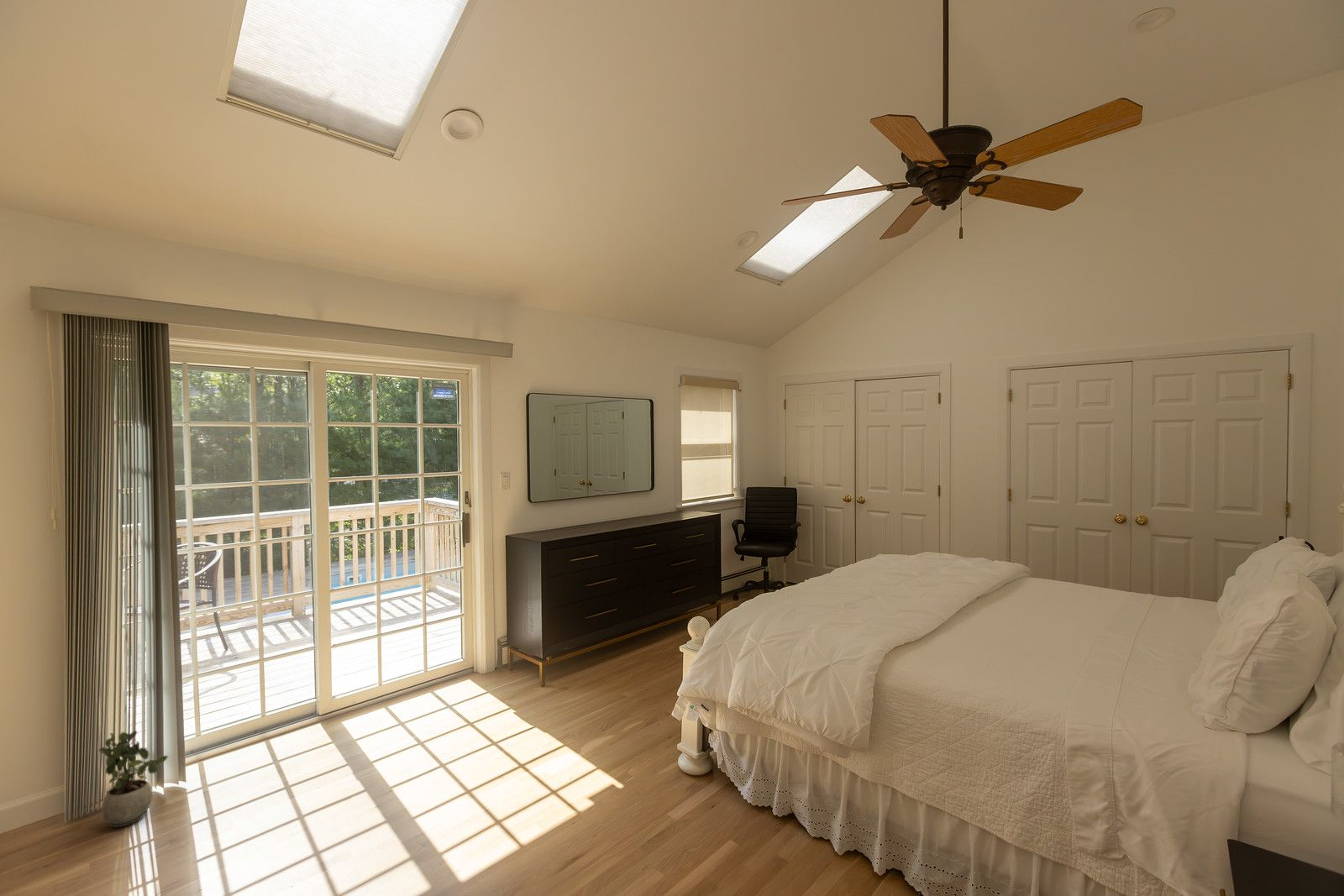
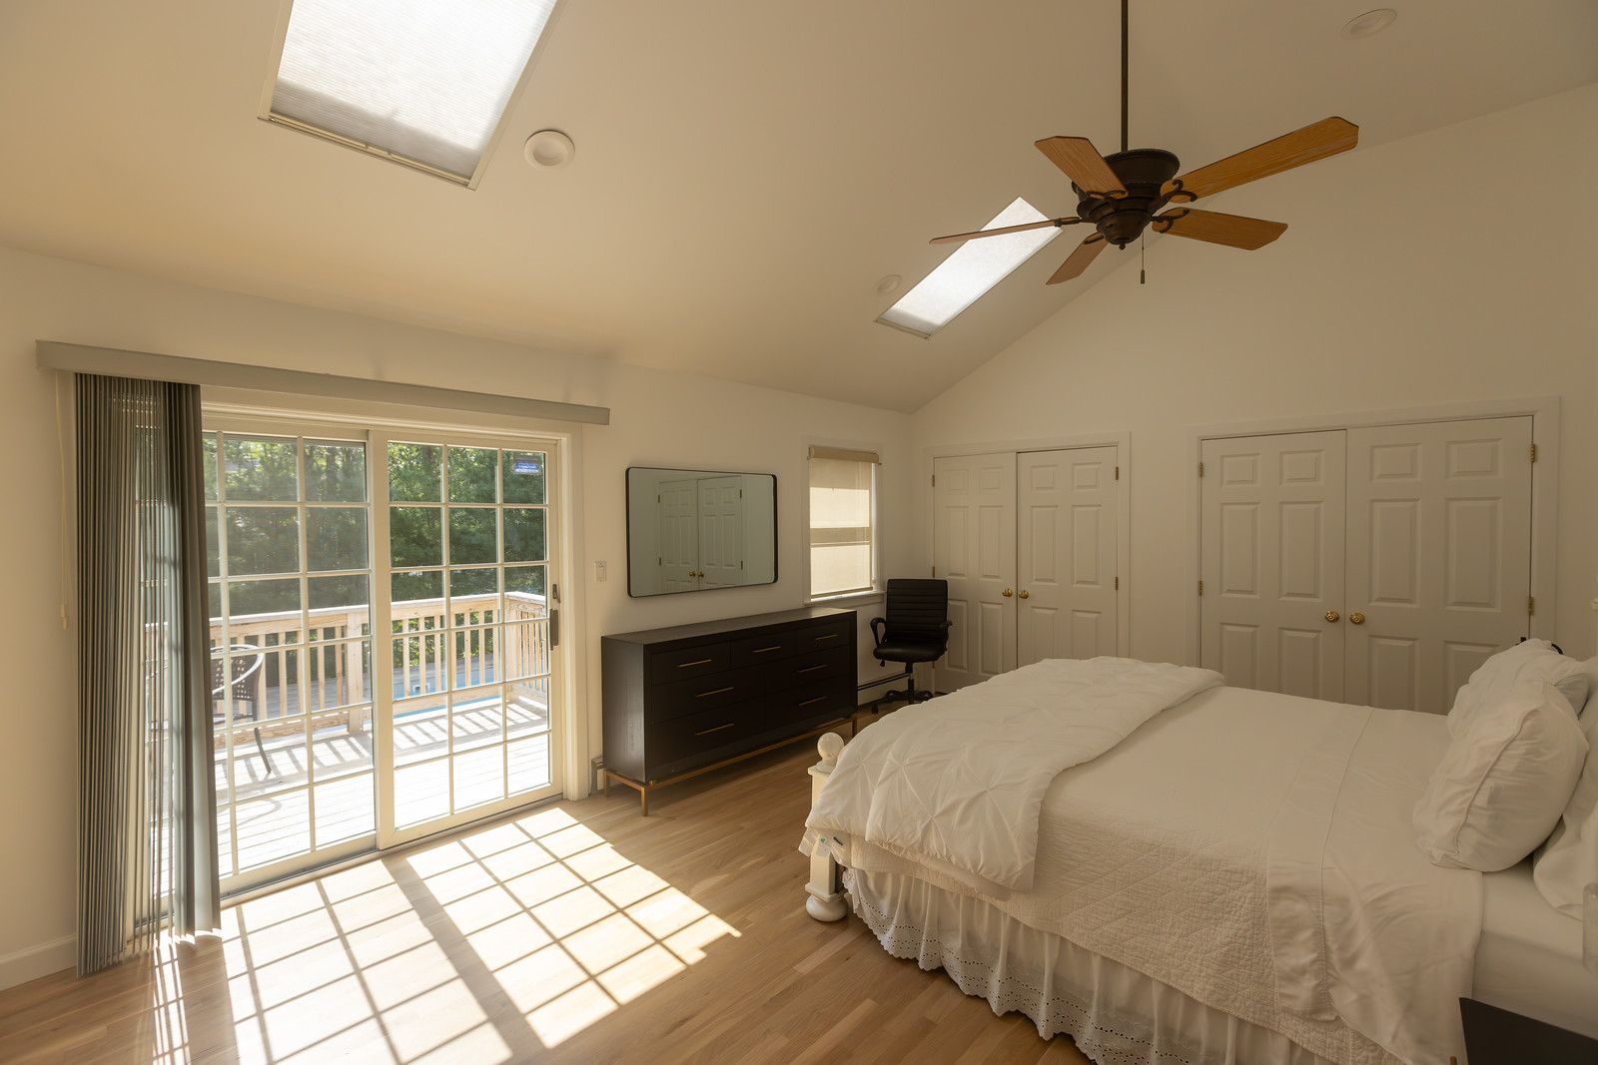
- potted plant (134, 774)
